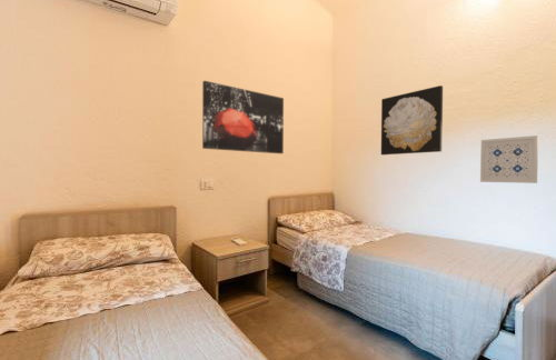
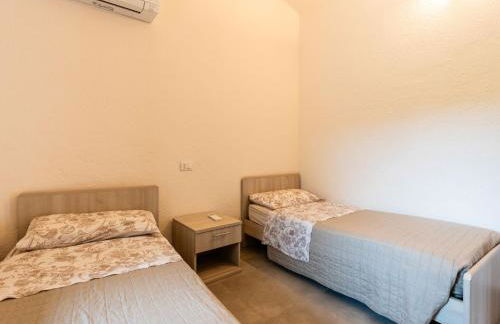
- wall art (507, 160)
- wall art (409, 123)
- wall art (246, 120)
